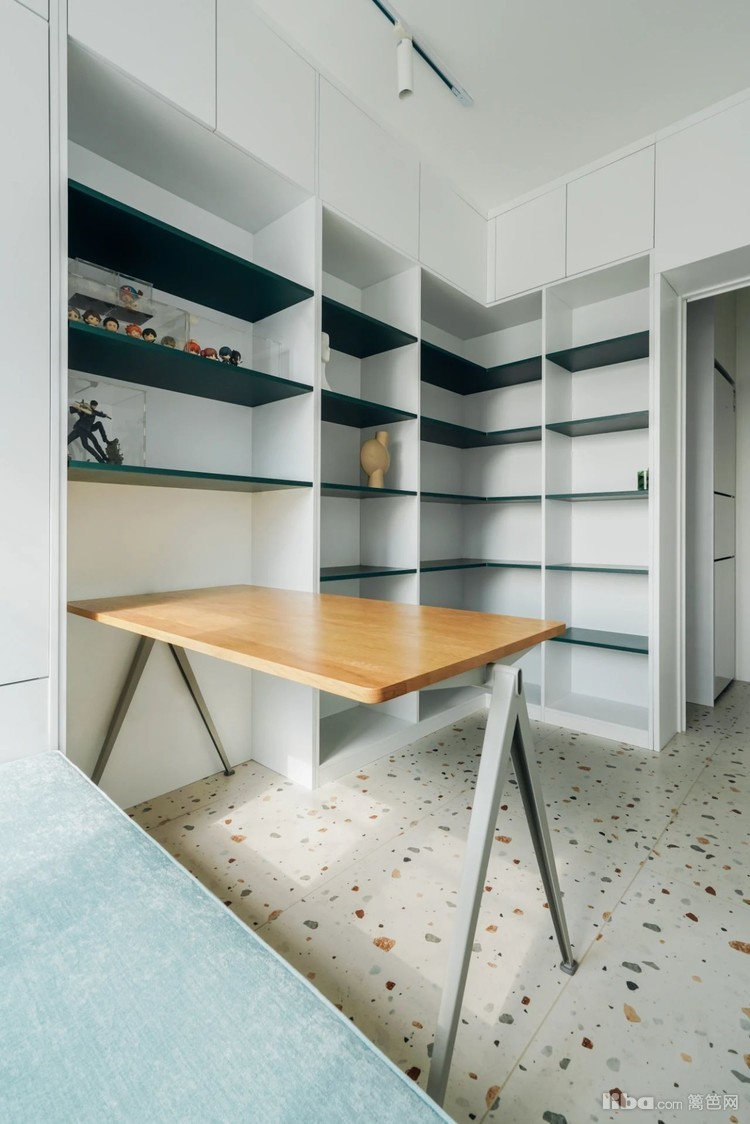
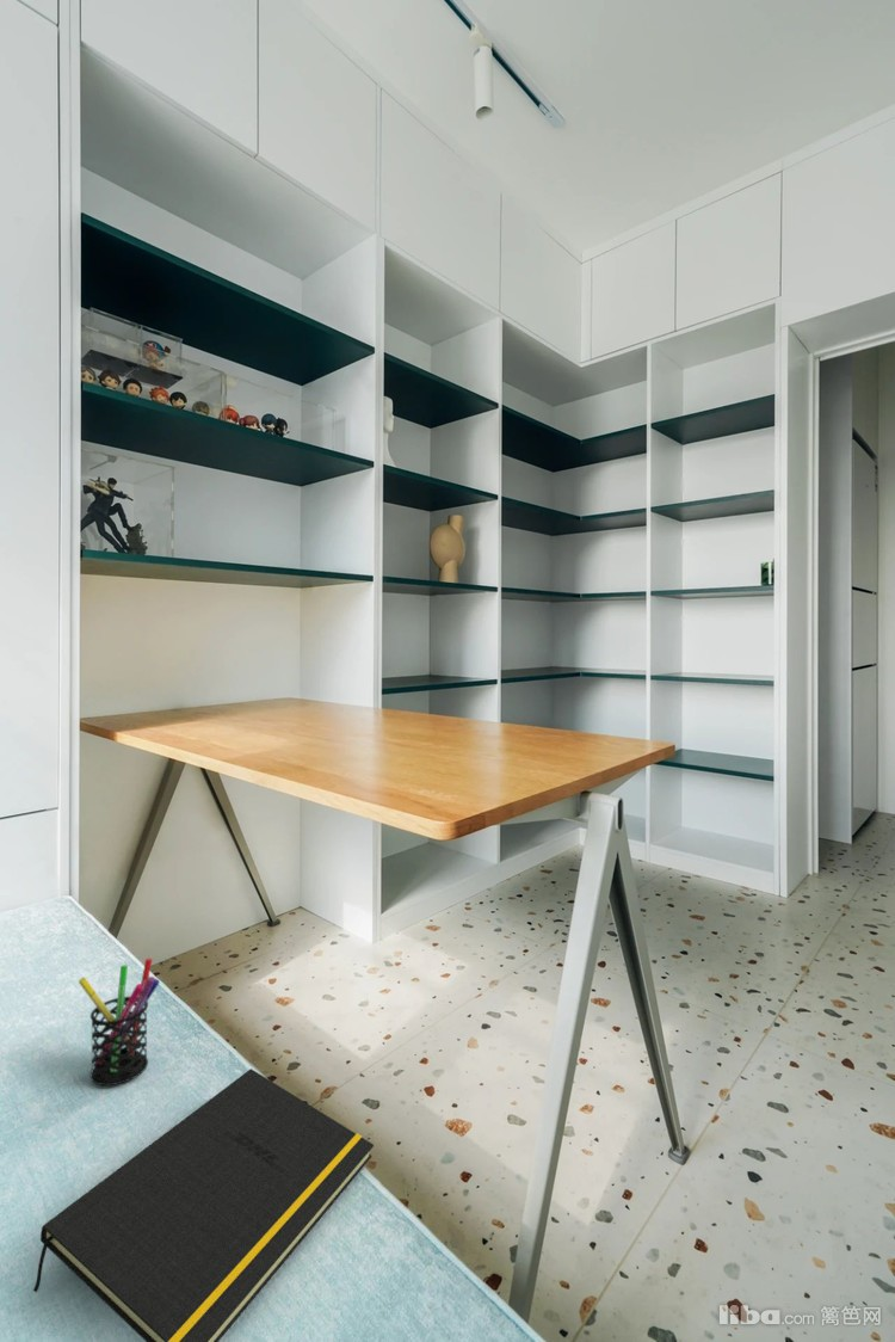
+ pen holder (123, 1012)
+ notepad (226, 1187)
